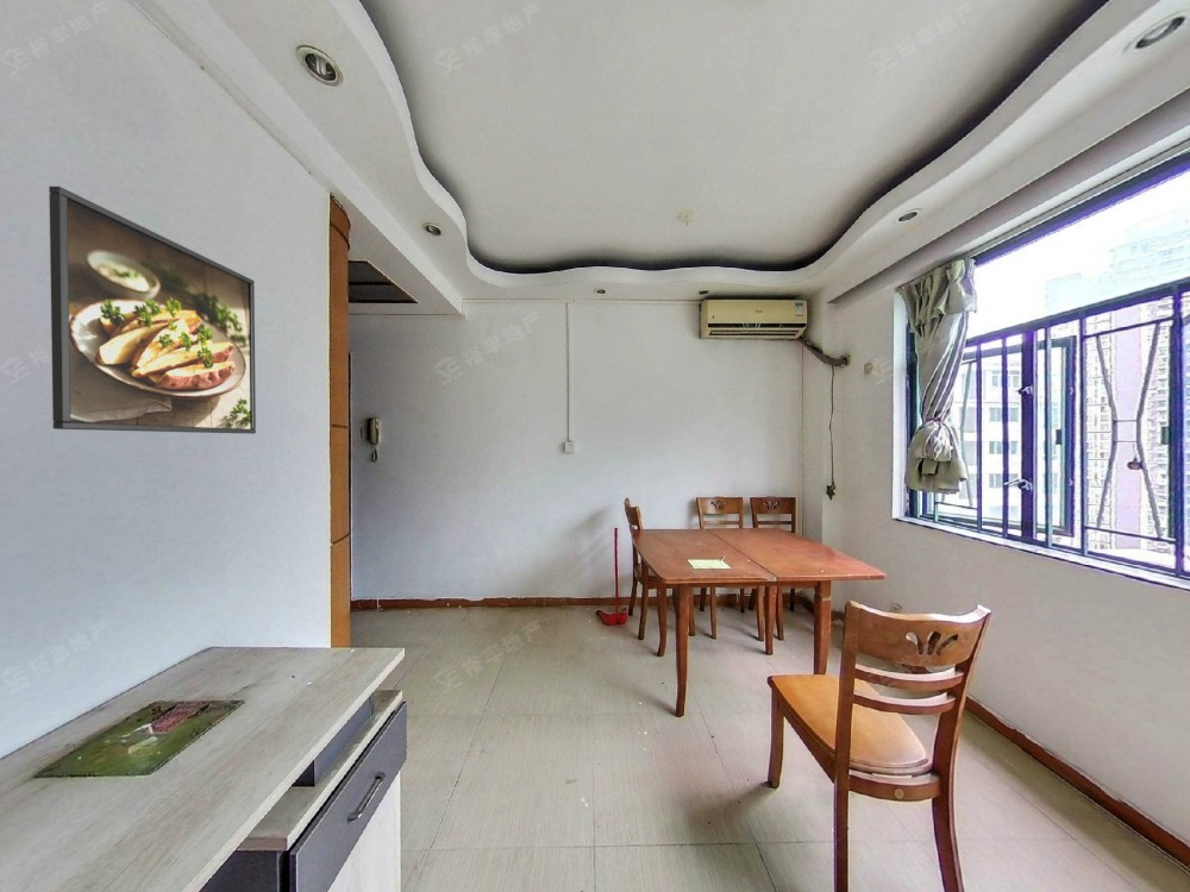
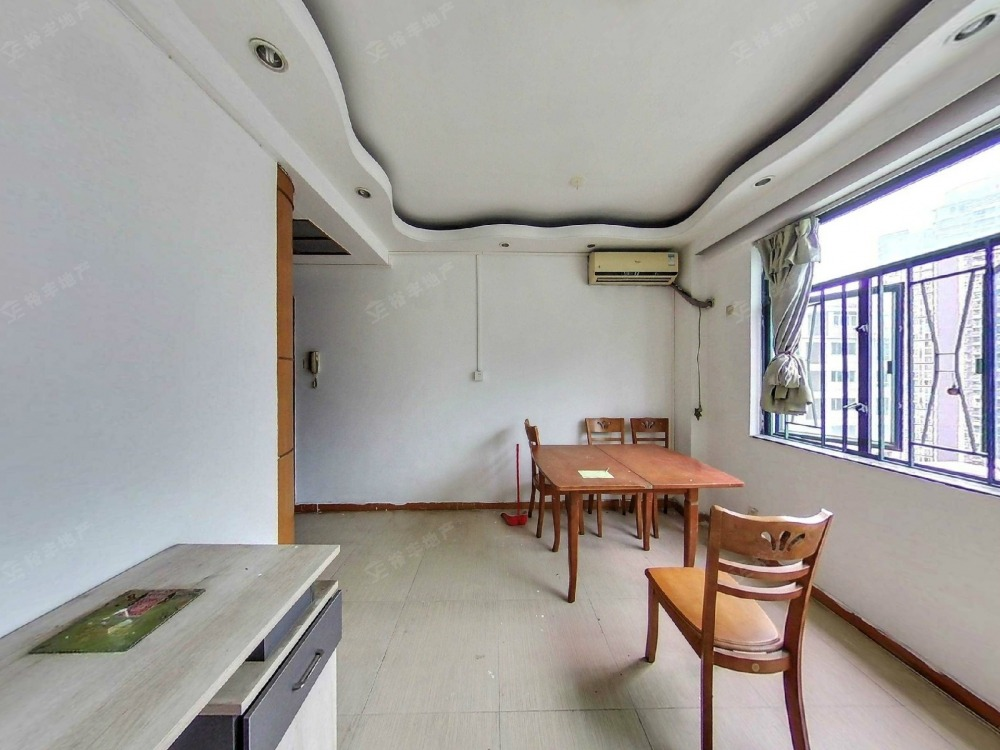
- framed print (176, 338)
